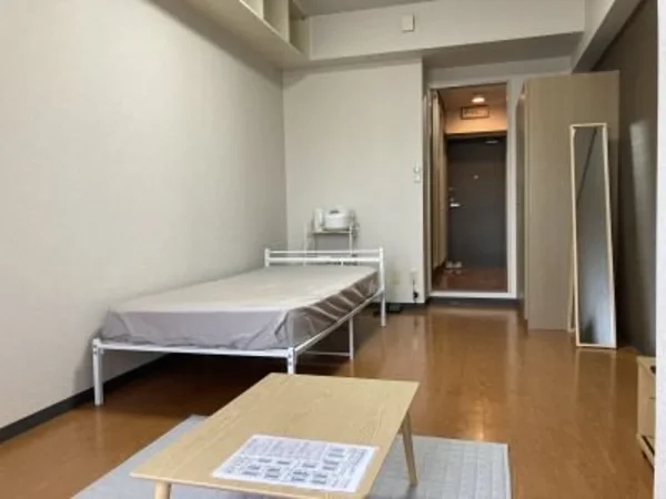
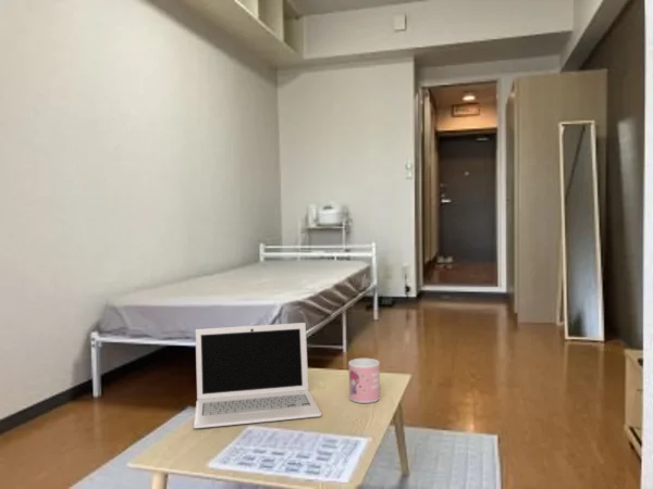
+ laptop (255, 371)
+ mug (366, 378)
